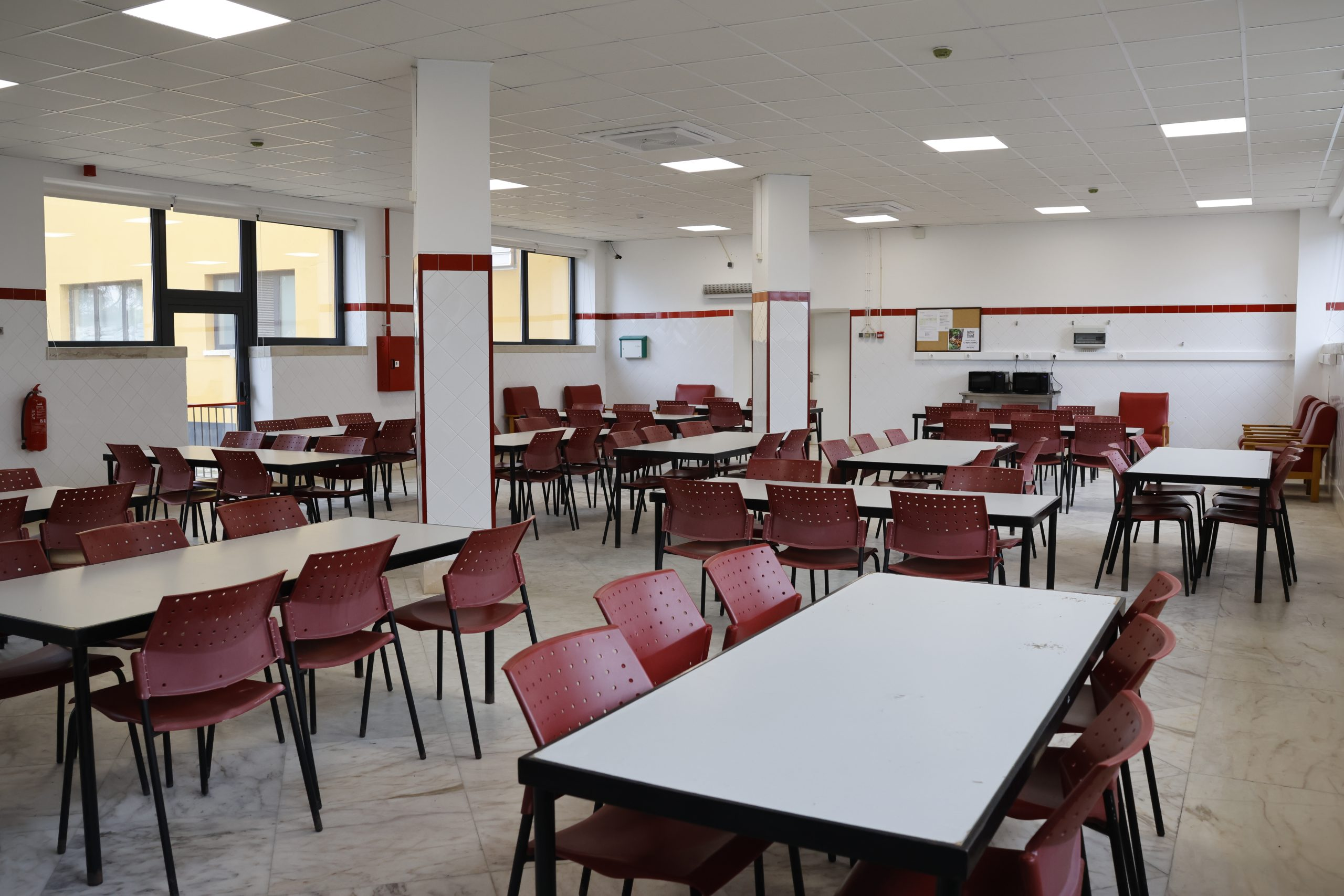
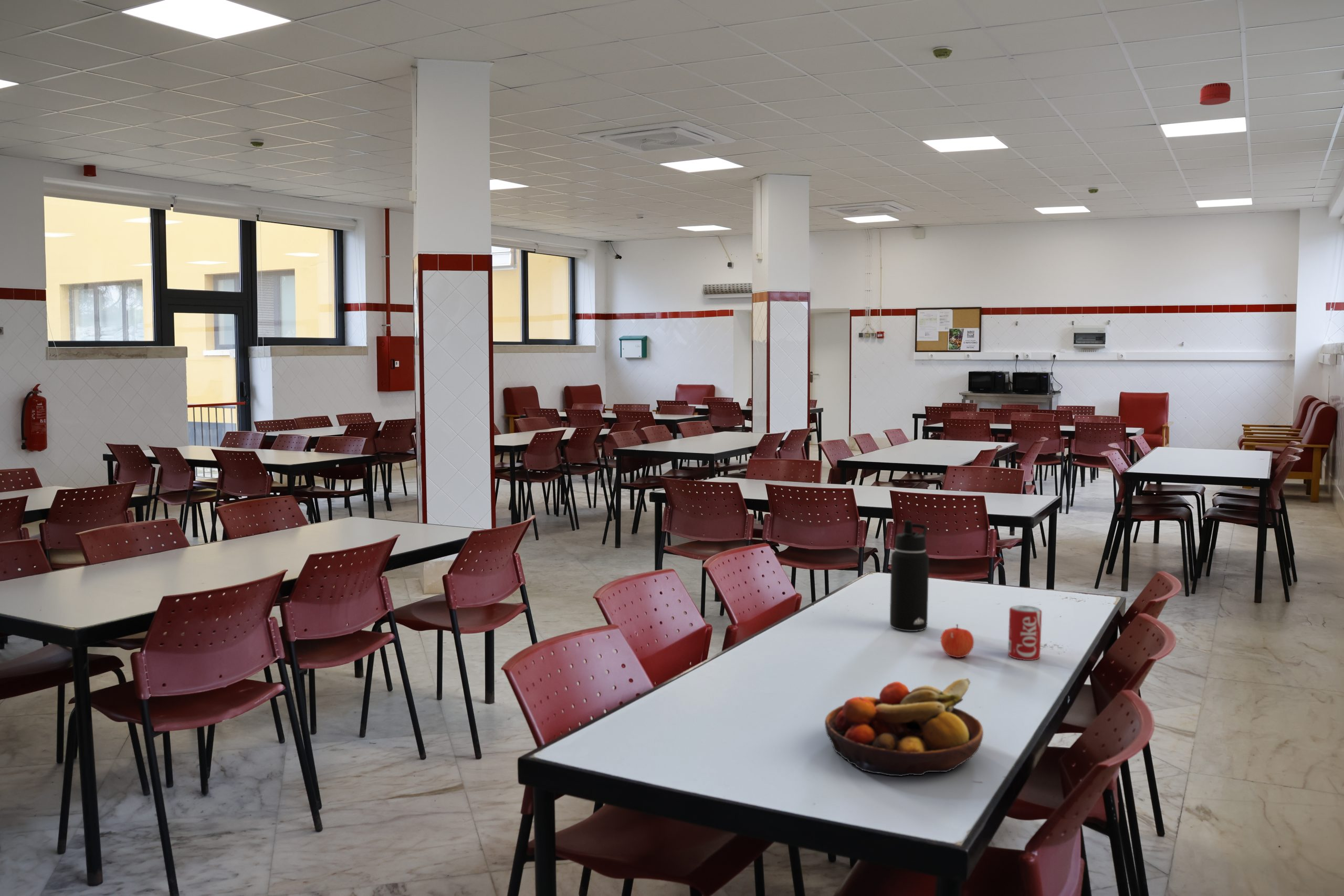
+ smoke detector (1215, 93)
+ fruit bowl (903, 716)
+ apple (957, 640)
+ water bottle (910, 572)
+ beverage can (1024, 633)
